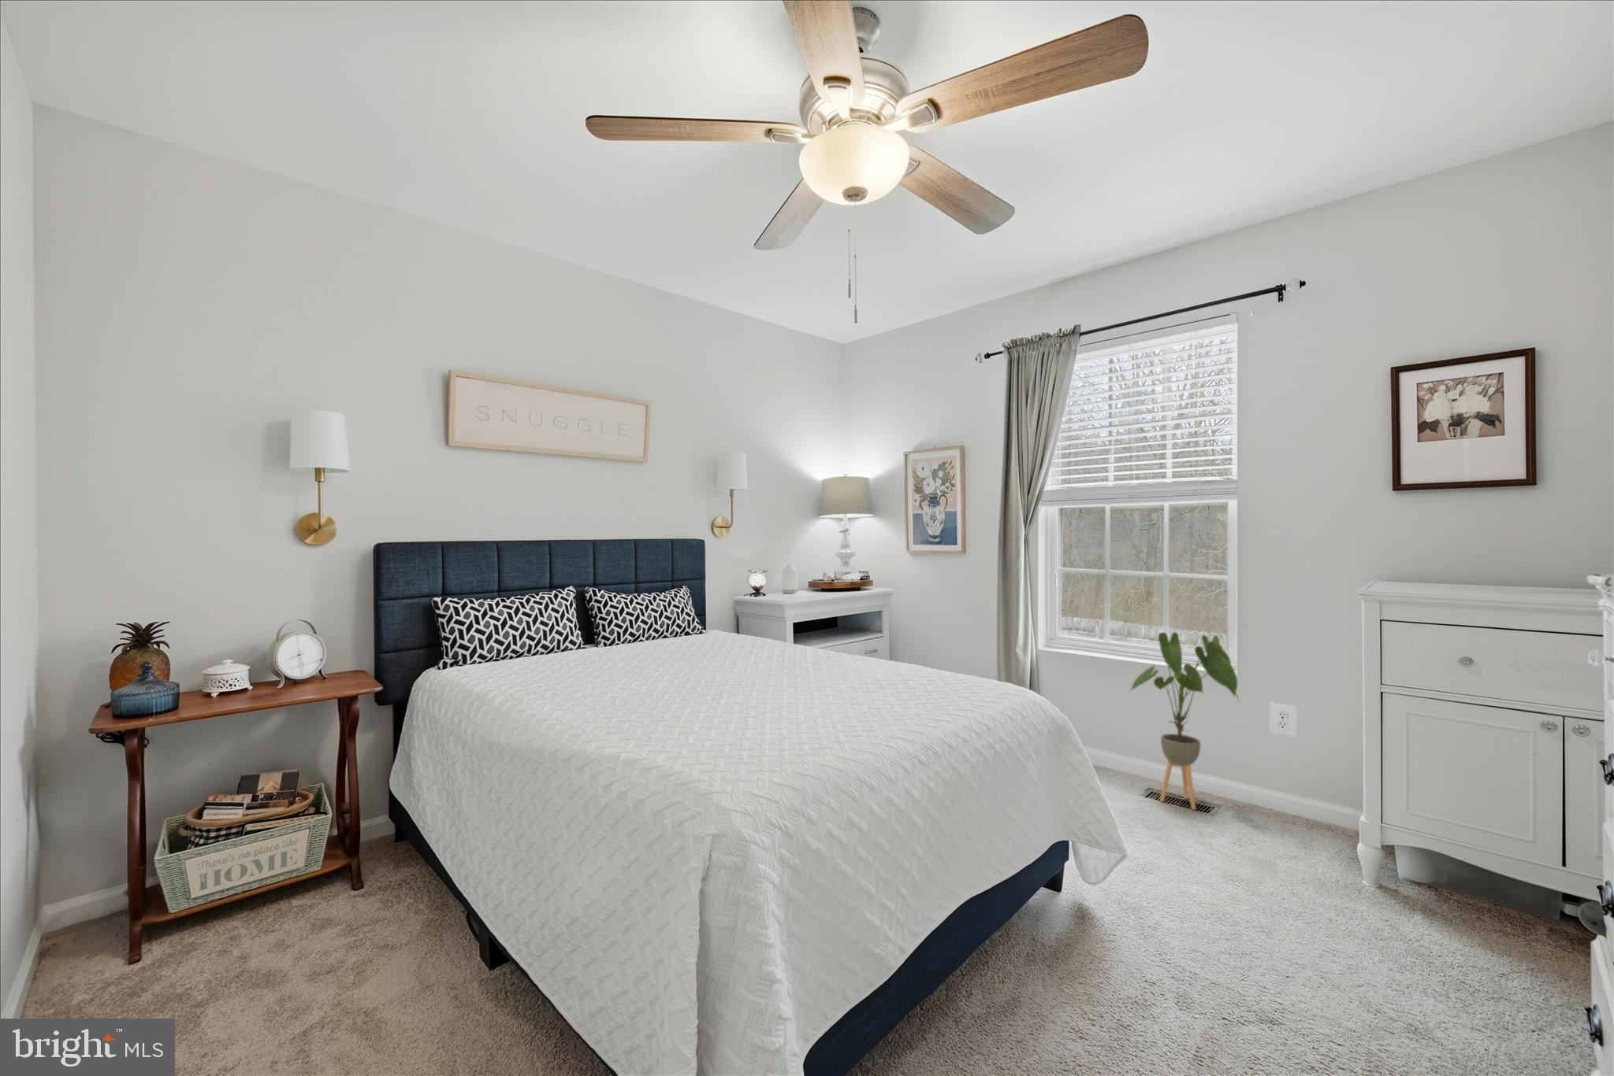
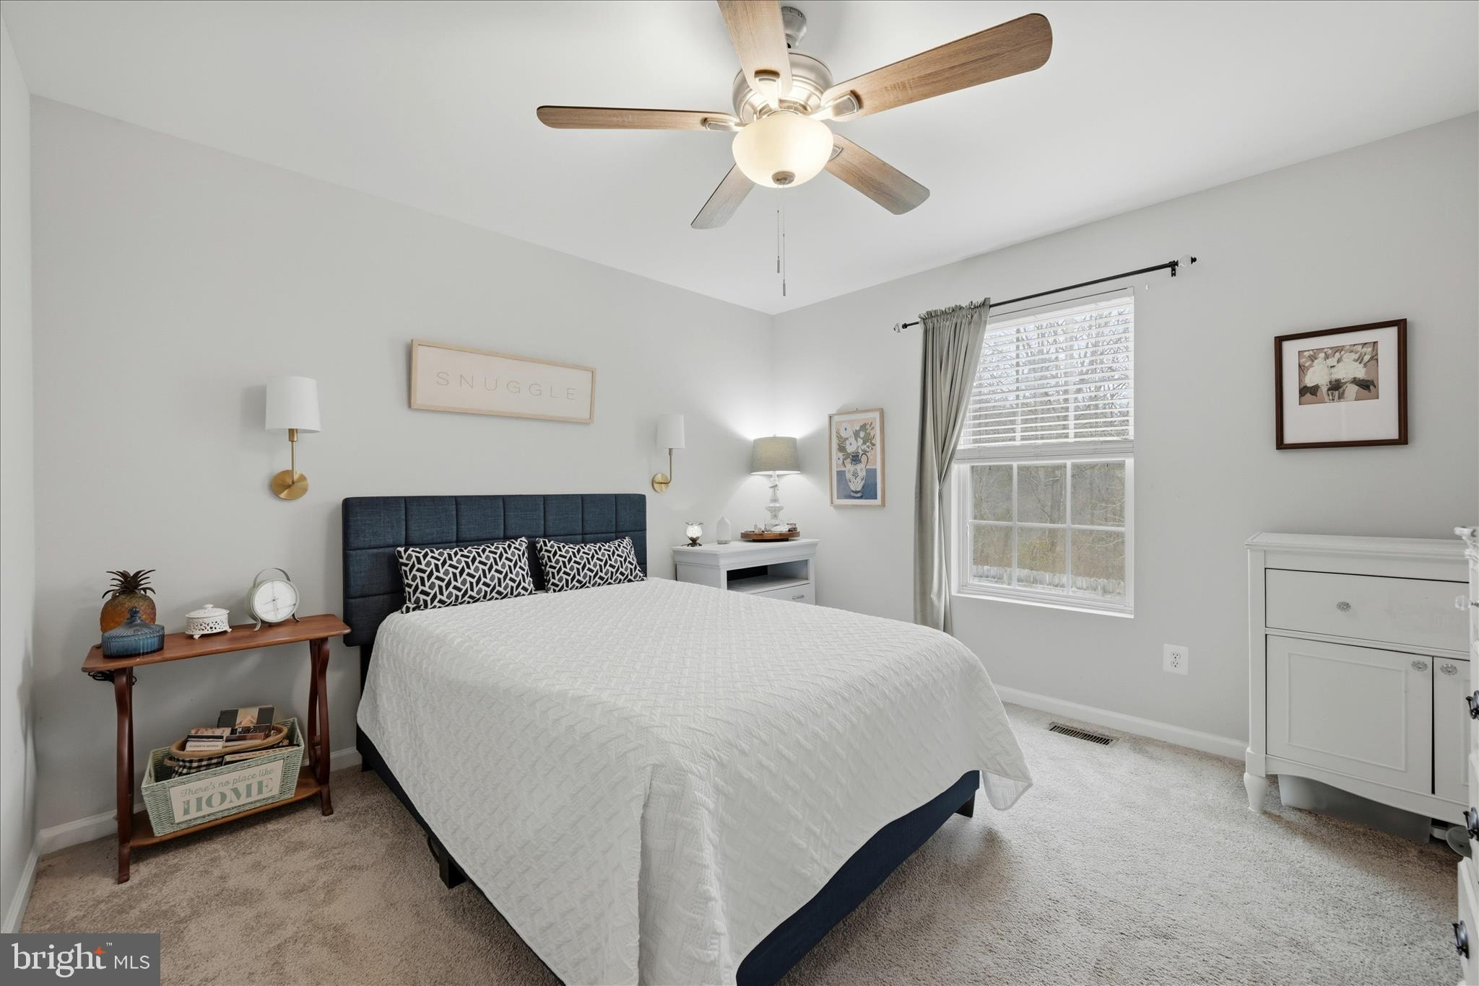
- house plant (1189, 717)
